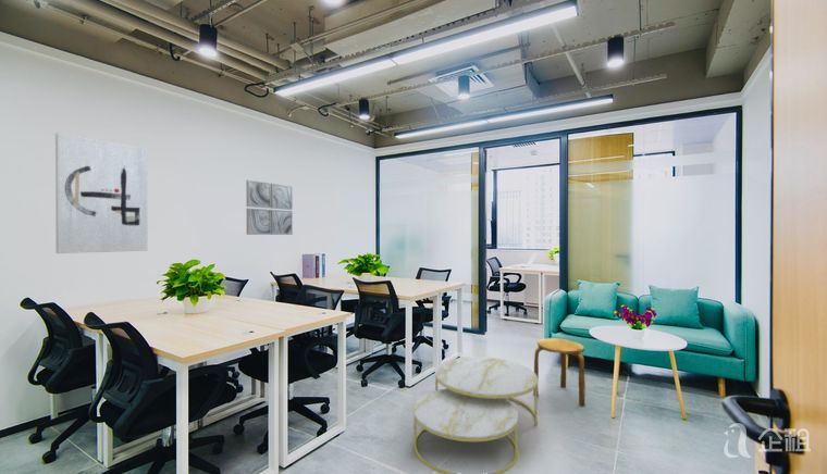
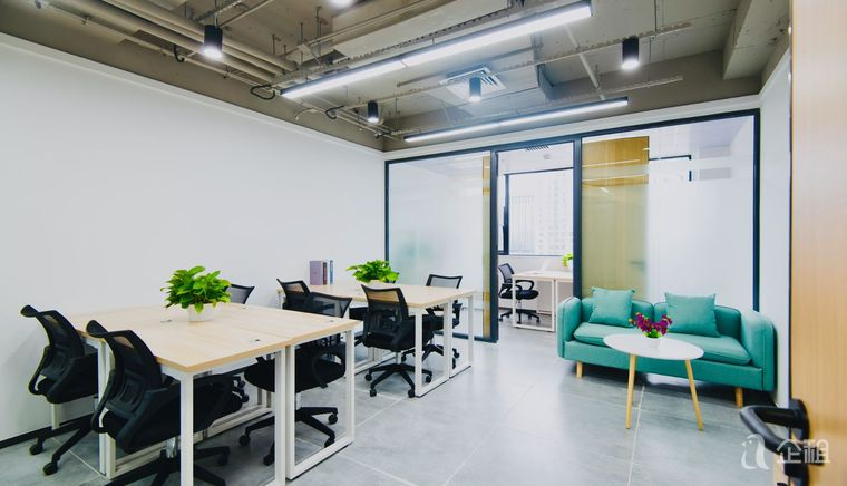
- wall art (271, 208)
- coffee table (476, 404)
- stool (561, 369)
- wall art (104, 196)
